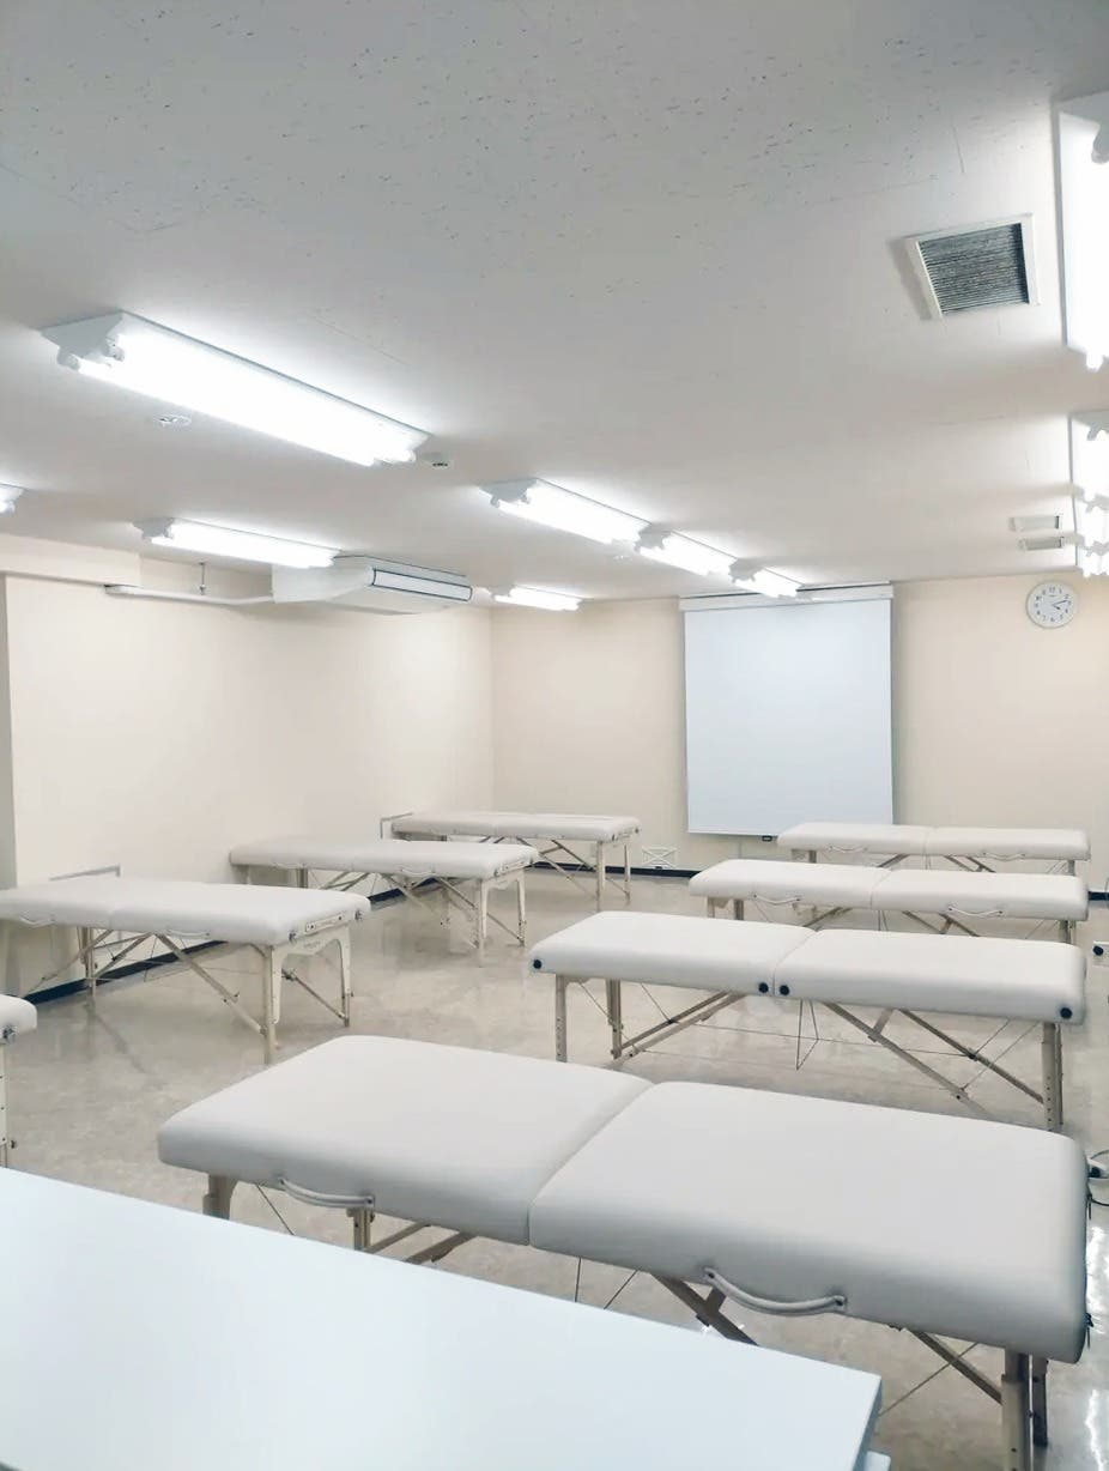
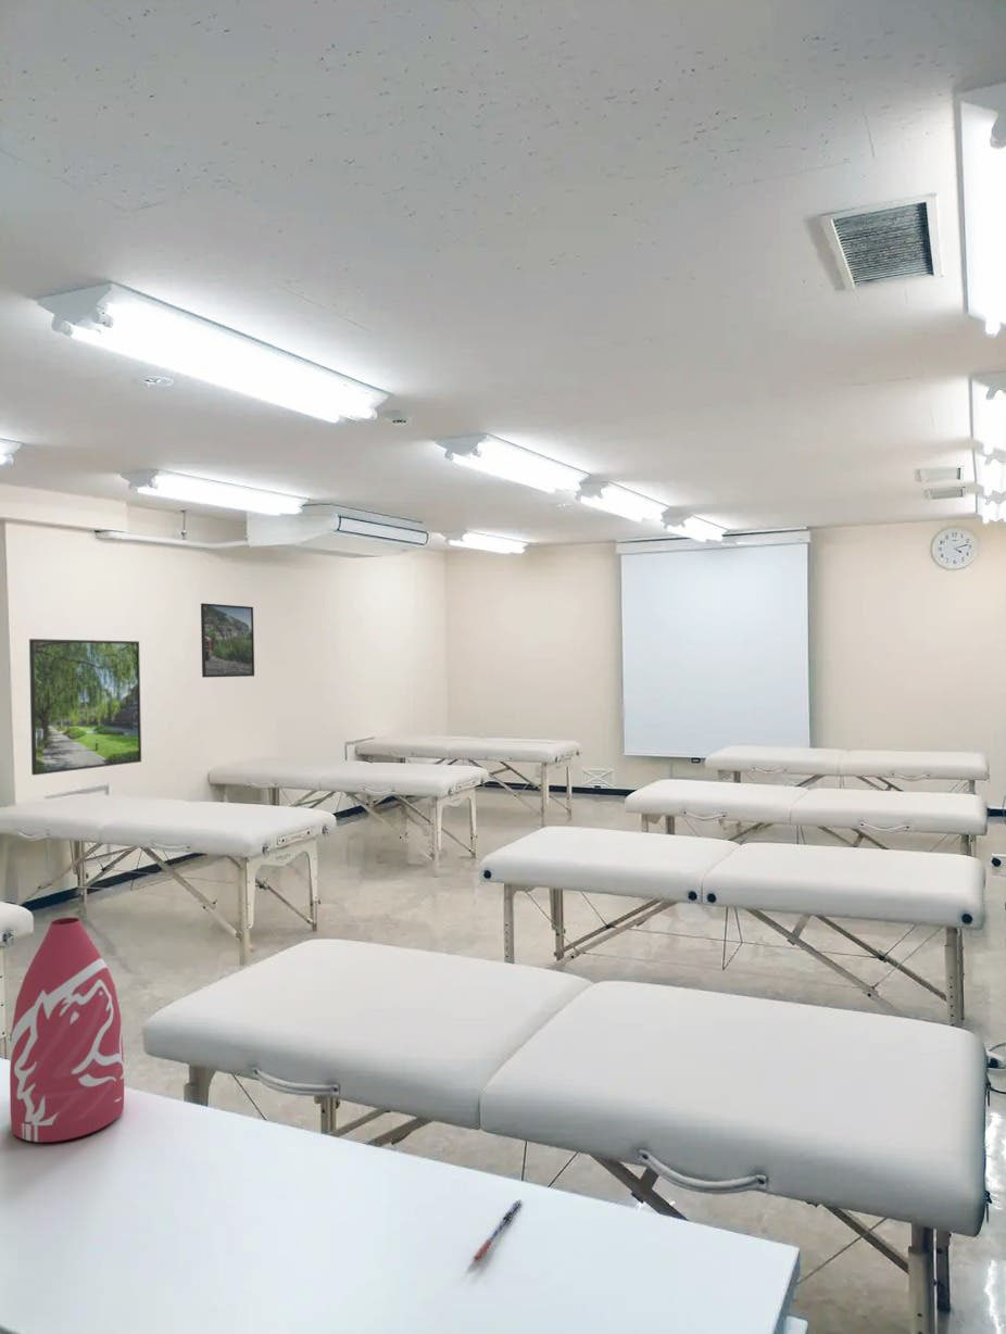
+ pen (499, 1226)
+ bottle (66, 1019)
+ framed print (88, 704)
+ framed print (228, 641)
